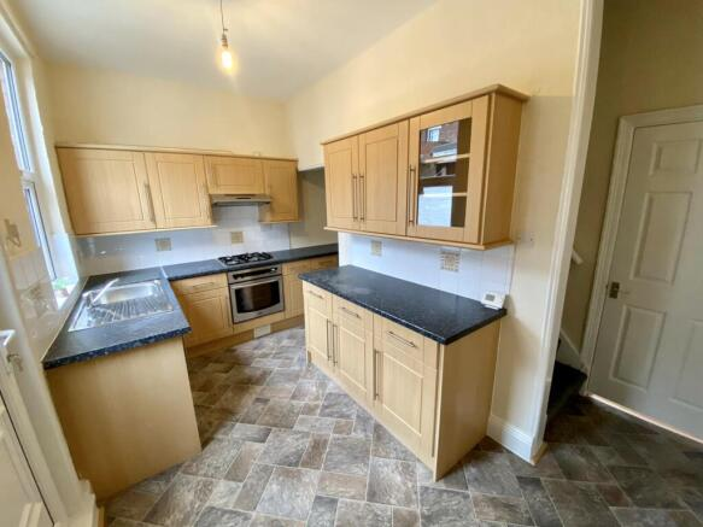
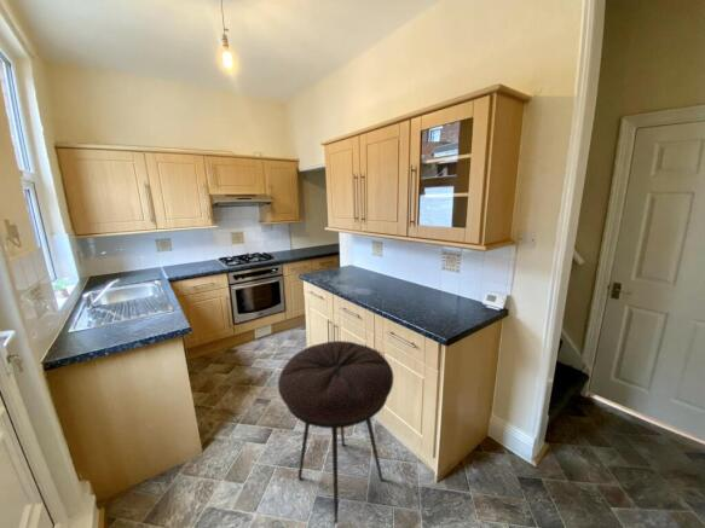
+ stool (337, 422)
